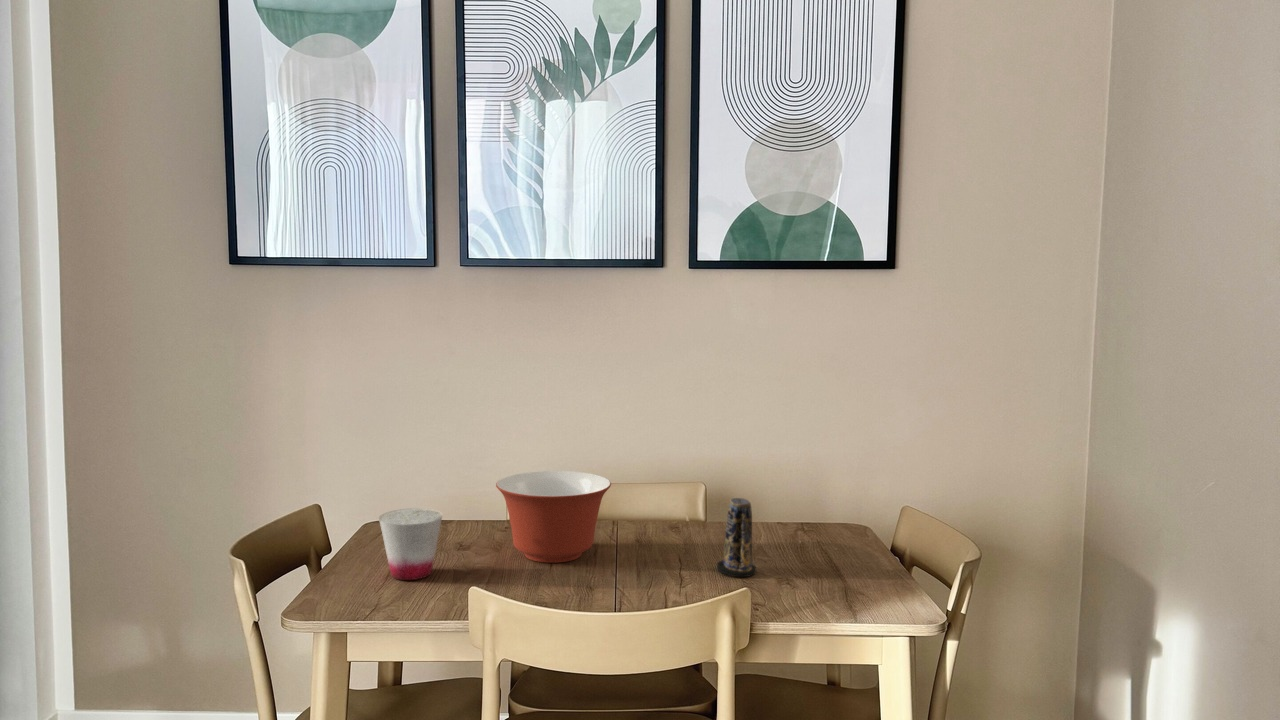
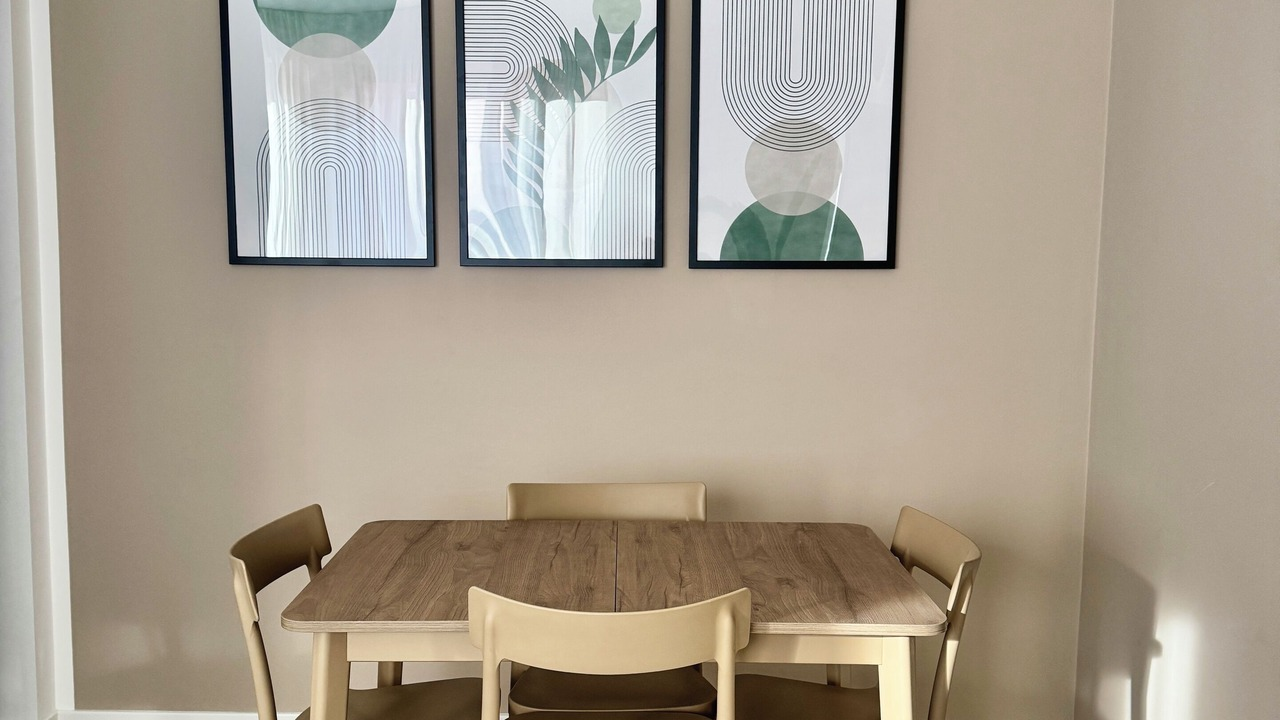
- mixing bowl (553, 518)
- candle (737, 535)
- cup (411, 545)
